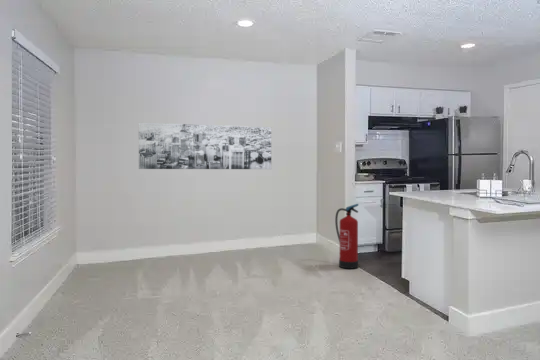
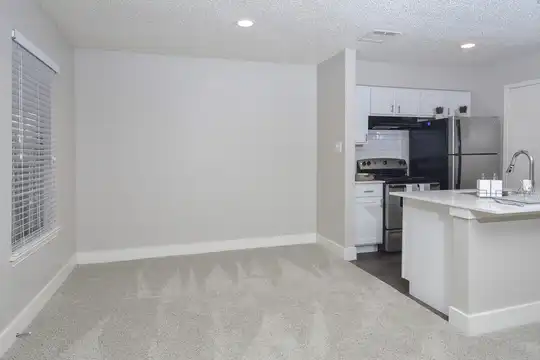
- wall art (208, 147)
- fire extinguisher (346, 233)
